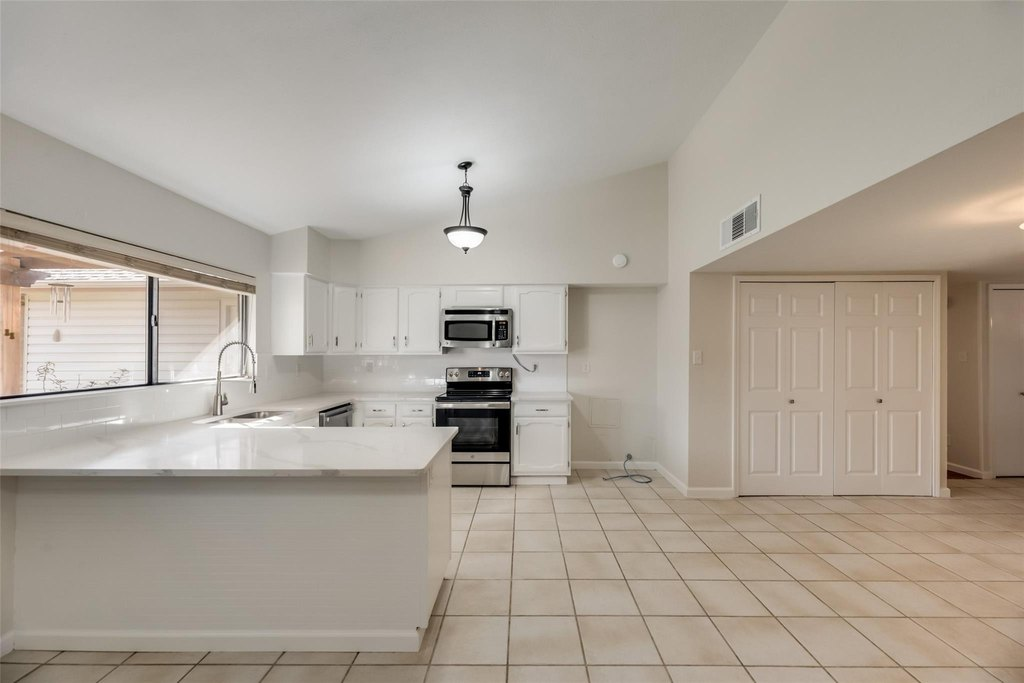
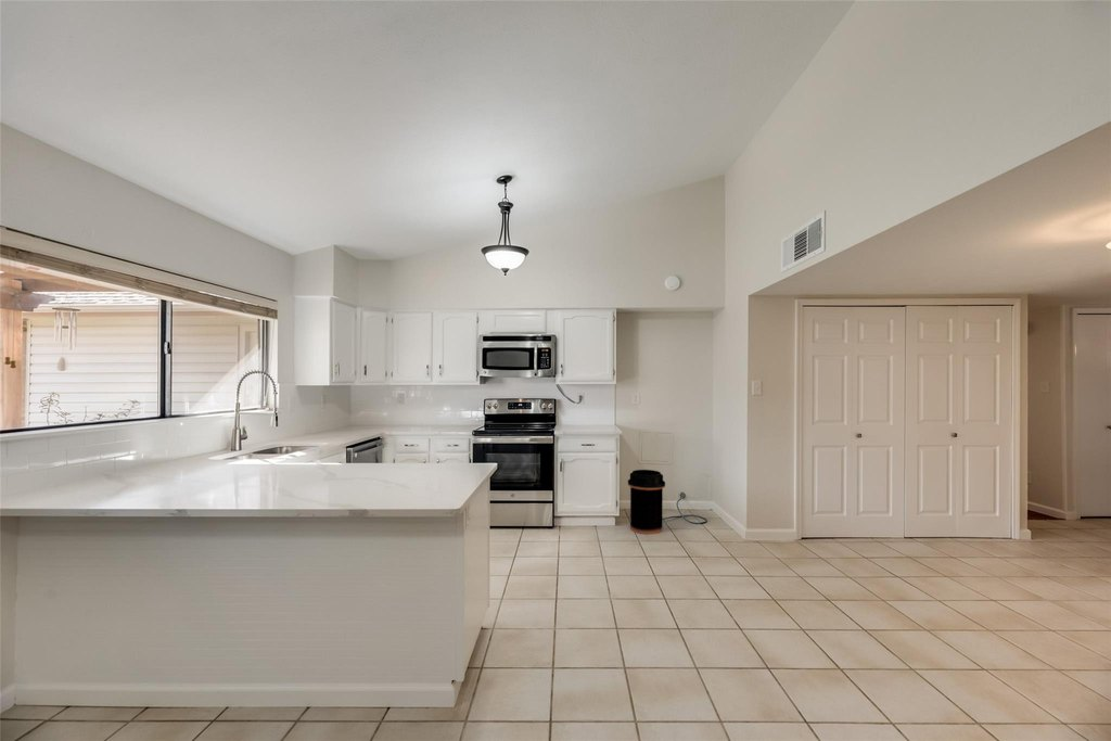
+ trash can (646, 500)
